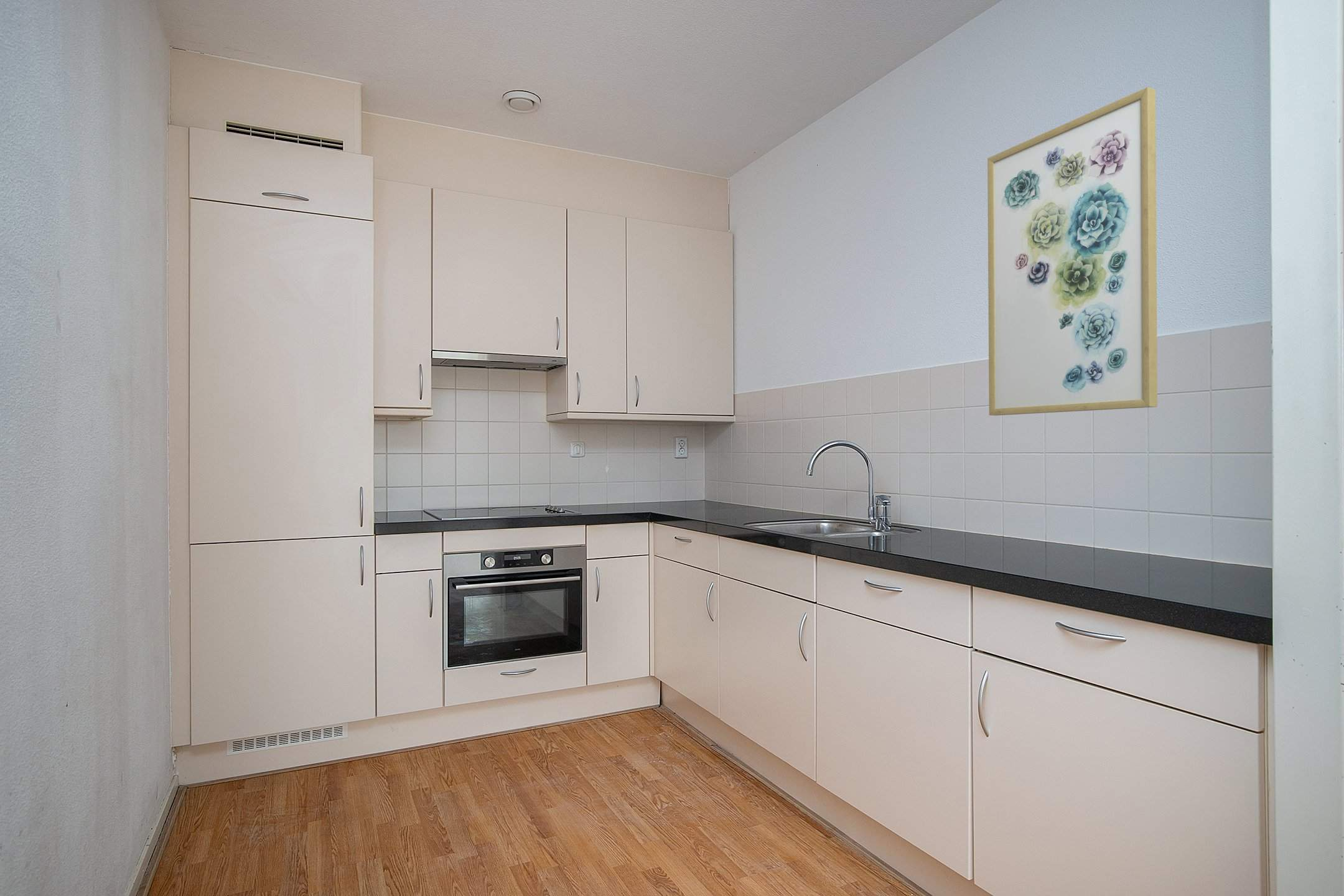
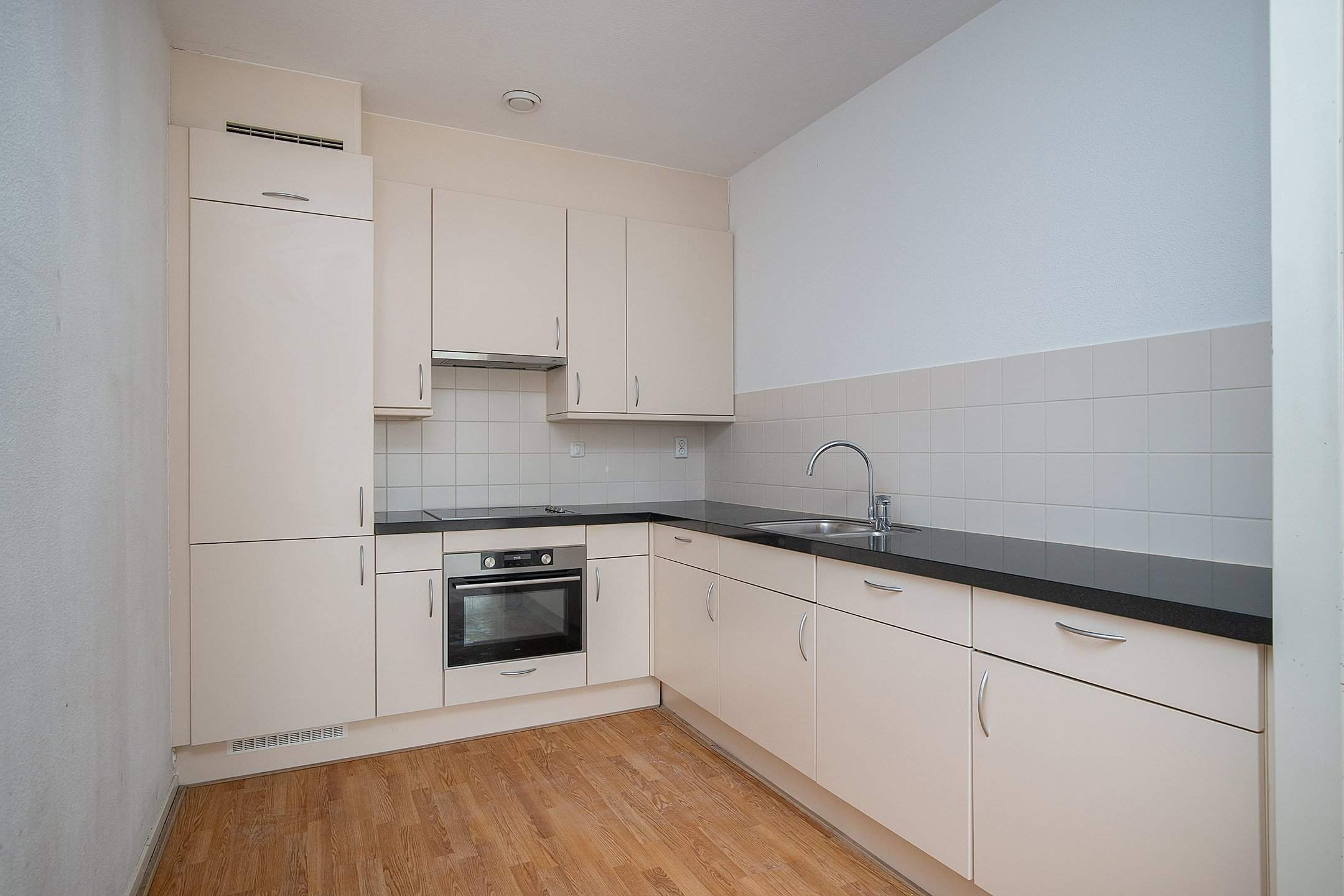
- wall art (1063, 269)
